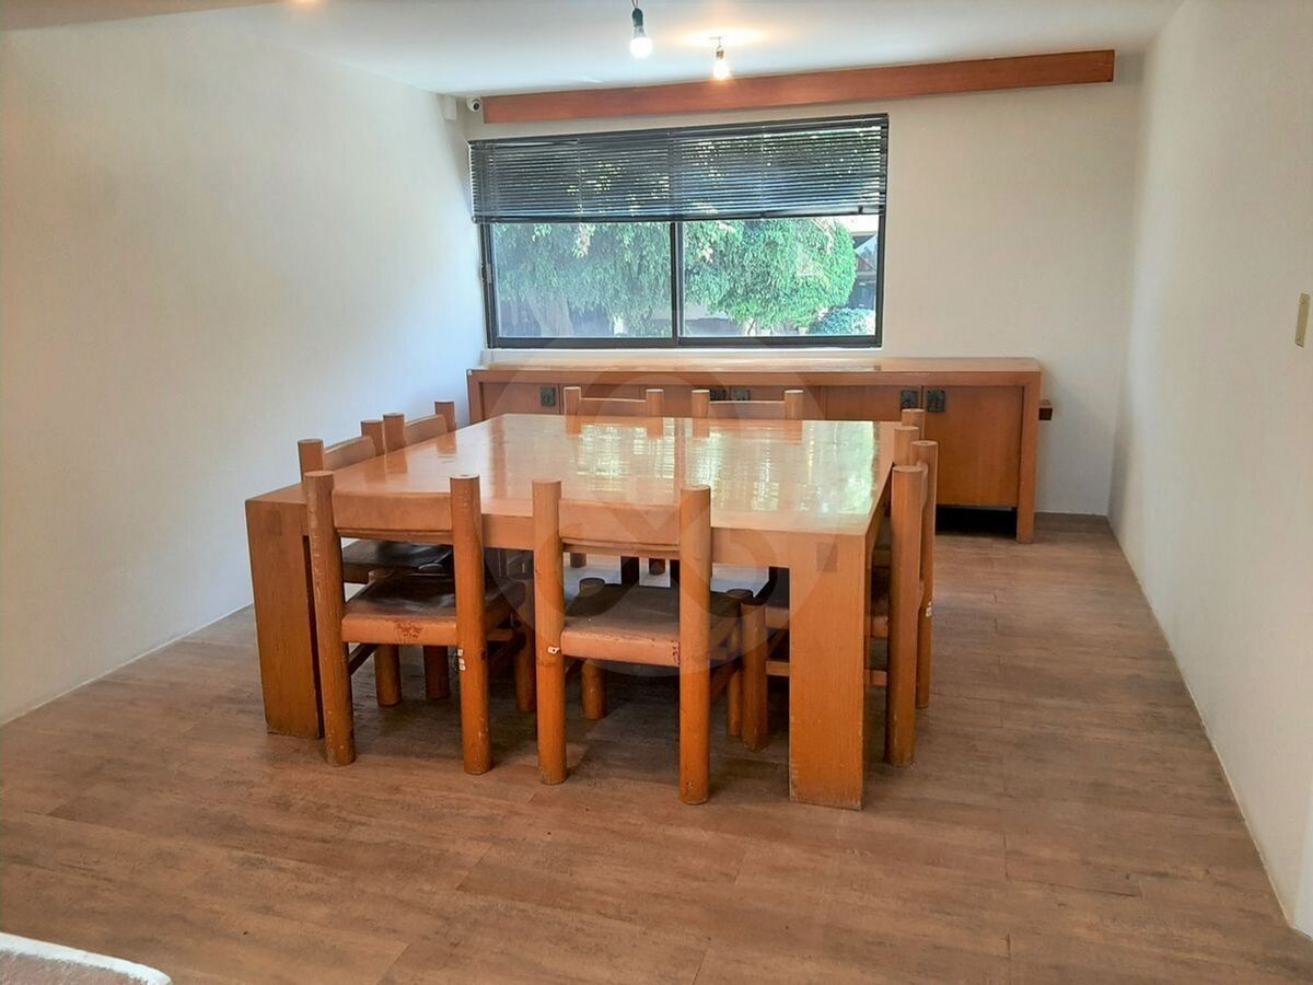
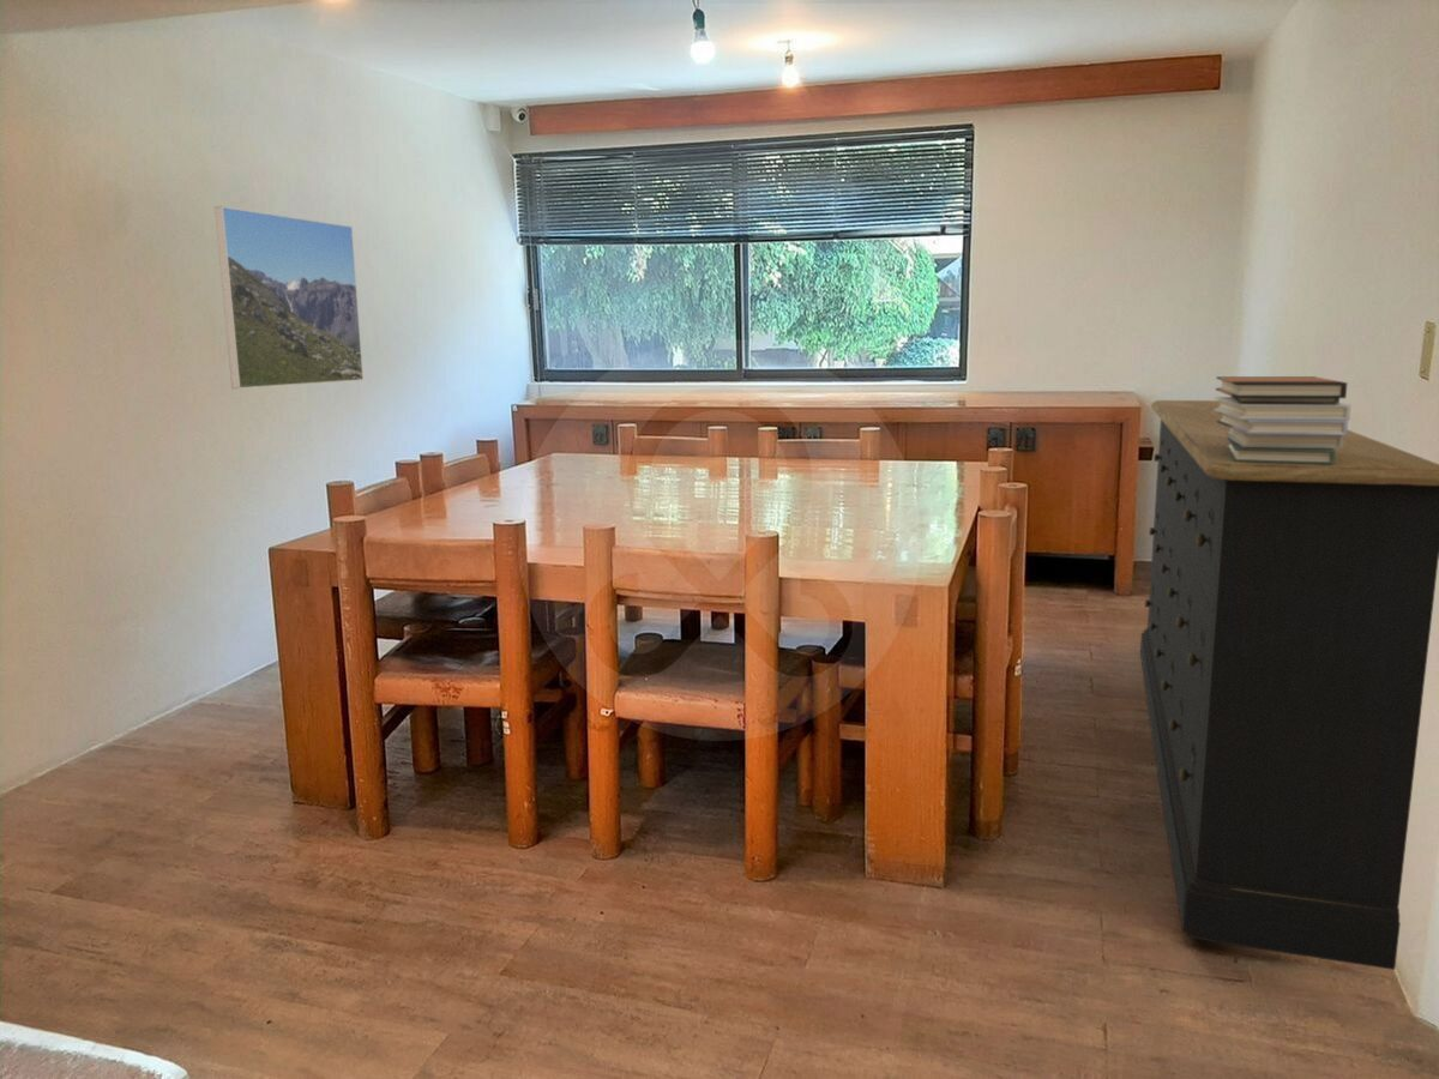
+ storage cabinet (1235, 597)
+ book stack (1276, 416)
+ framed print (295, 301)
